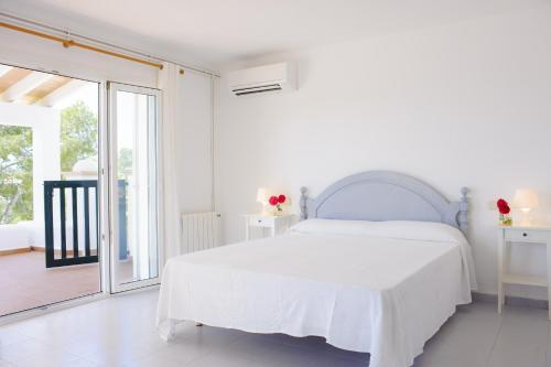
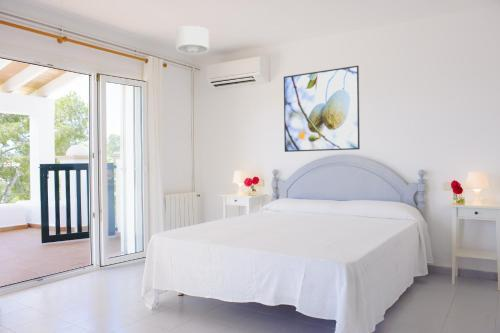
+ ceiling light (192, 41)
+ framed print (319, 111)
